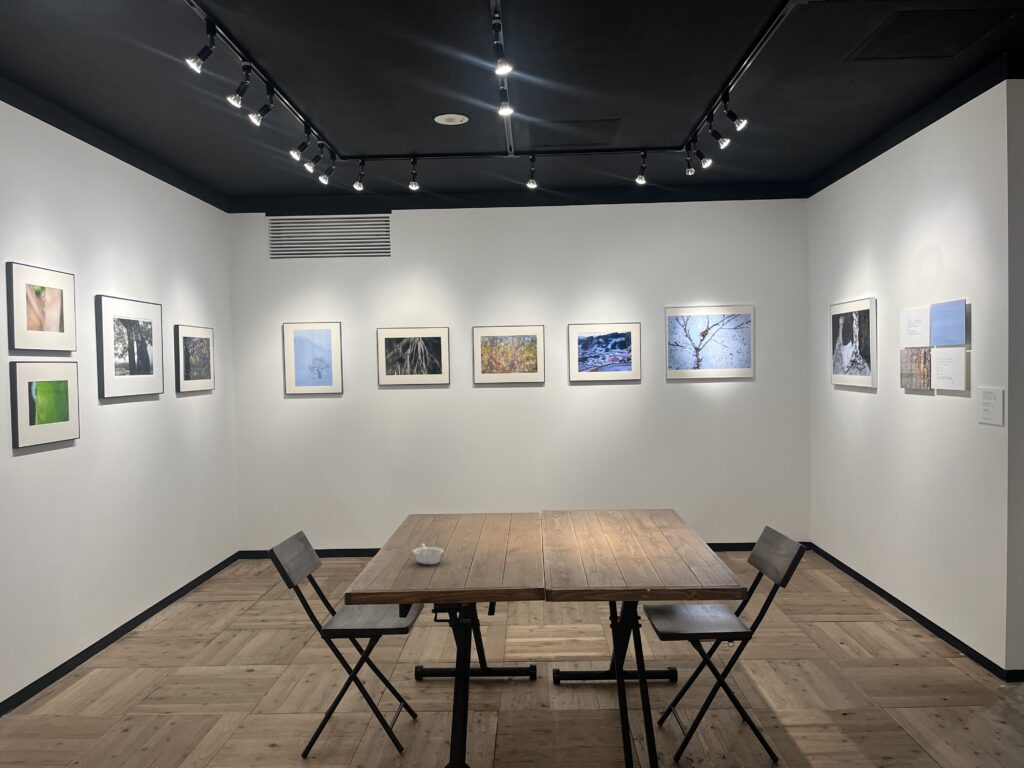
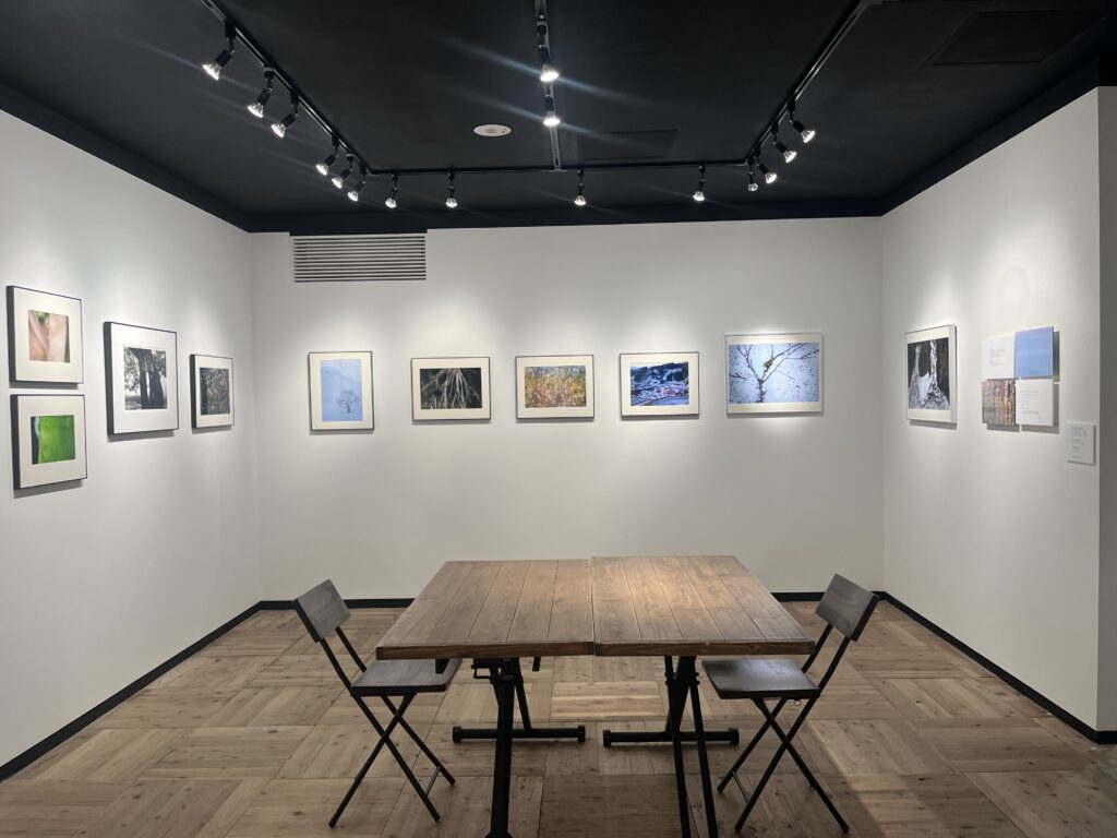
- legume (427, 555)
